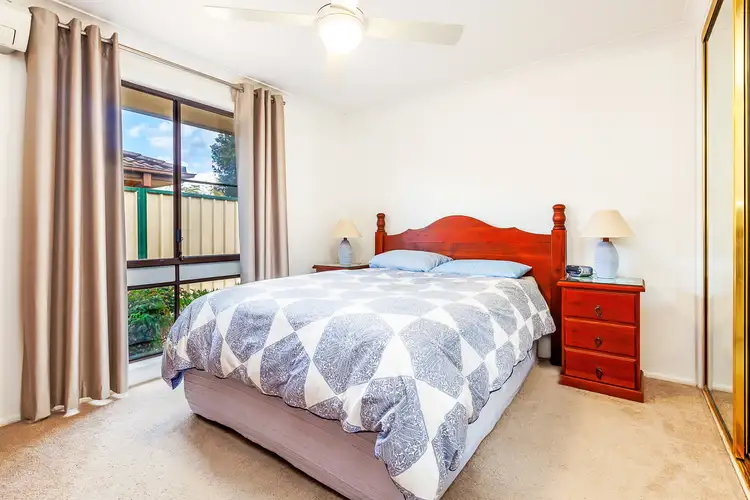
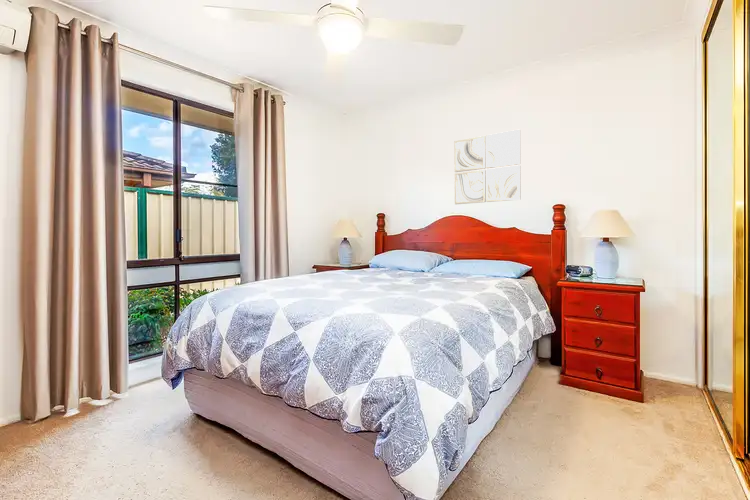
+ wall art (484, 168)
